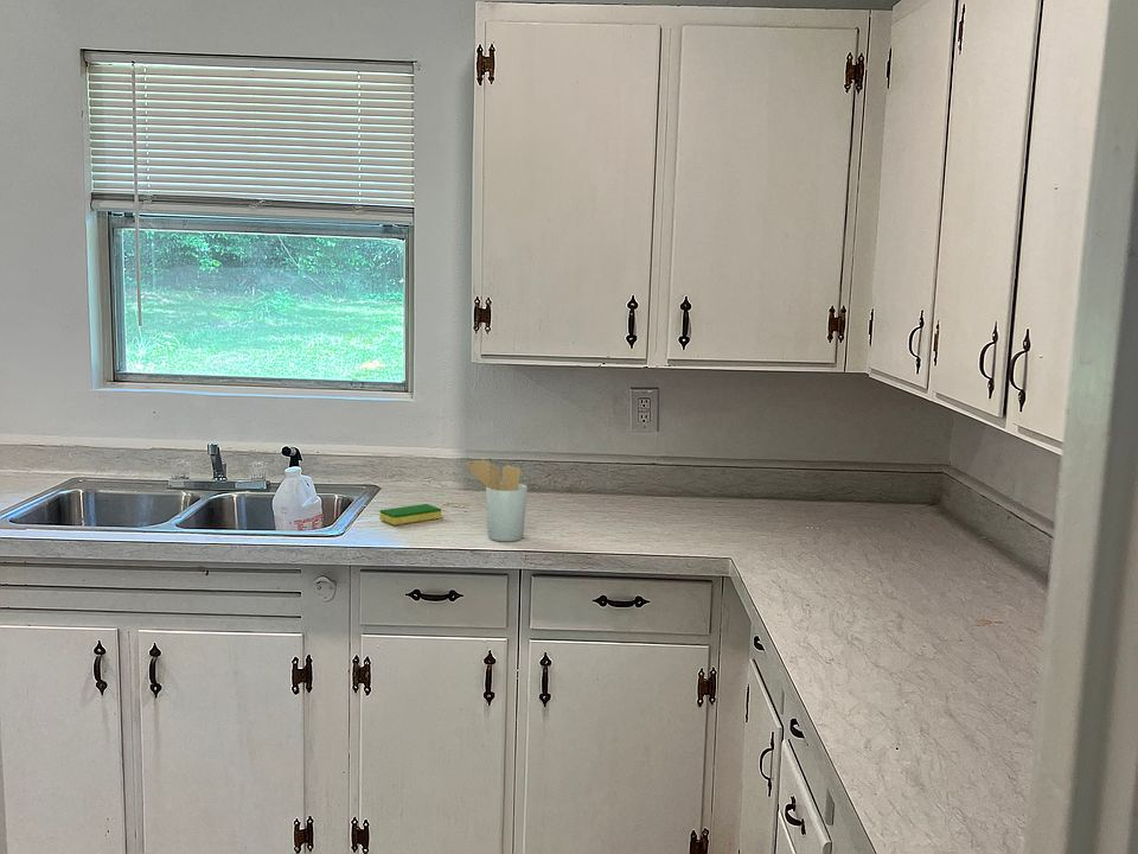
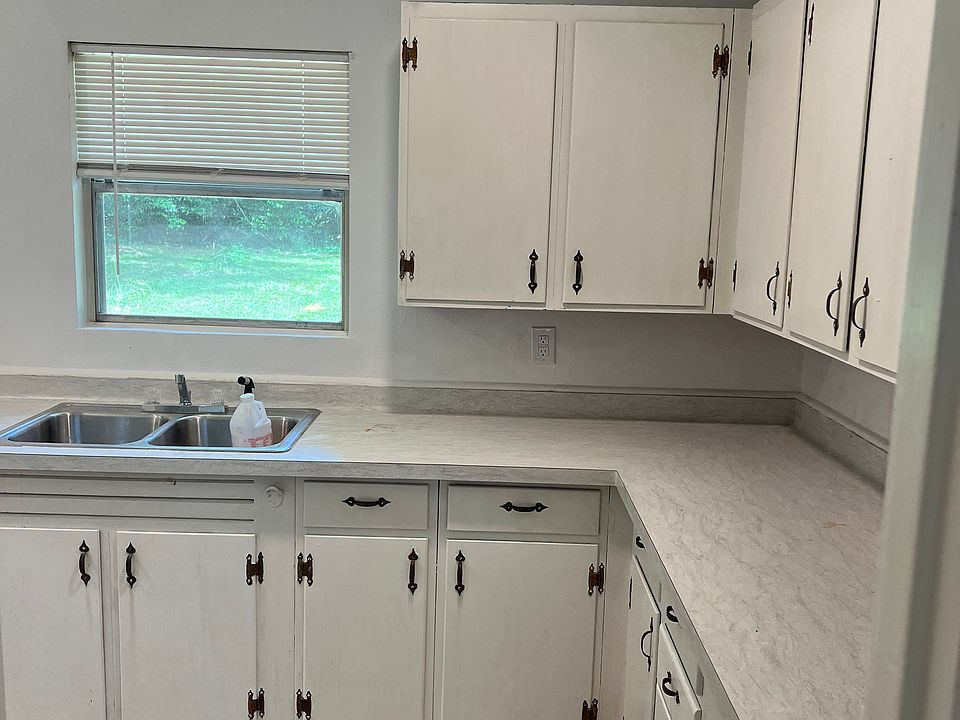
- utensil holder (497, 498)
- dish sponge (410, 514)
